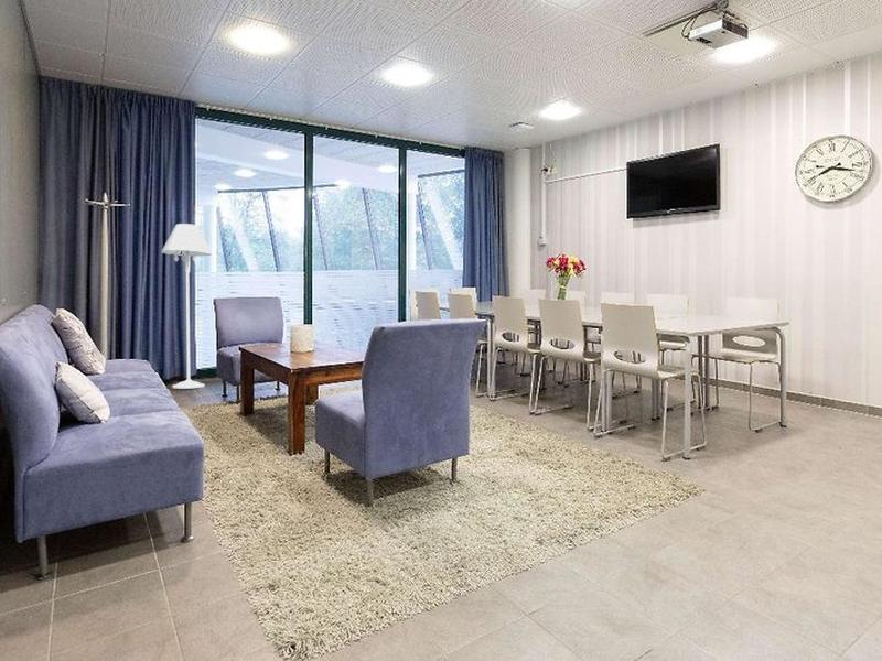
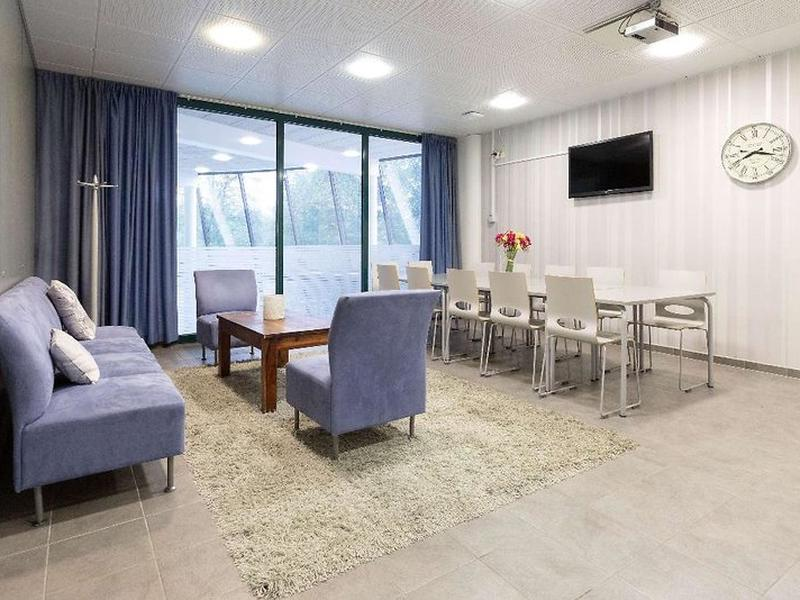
- floor lamp (187, 306)
